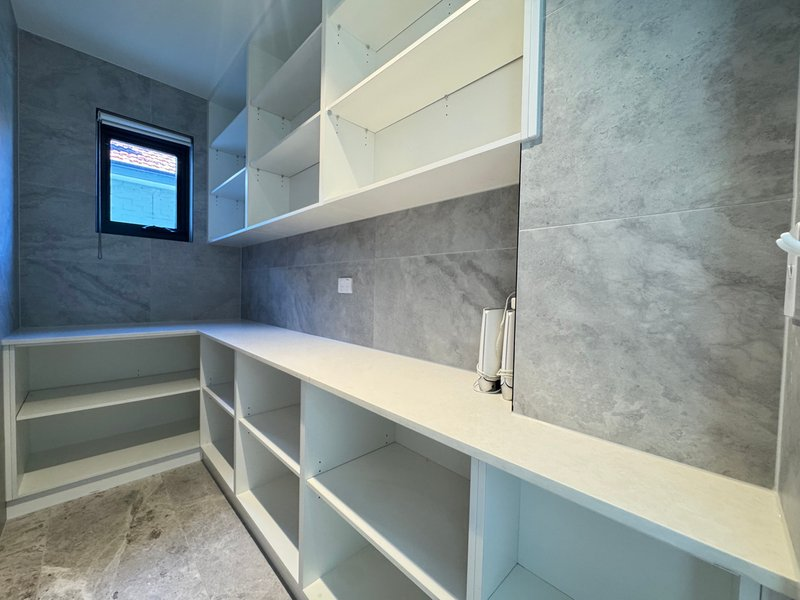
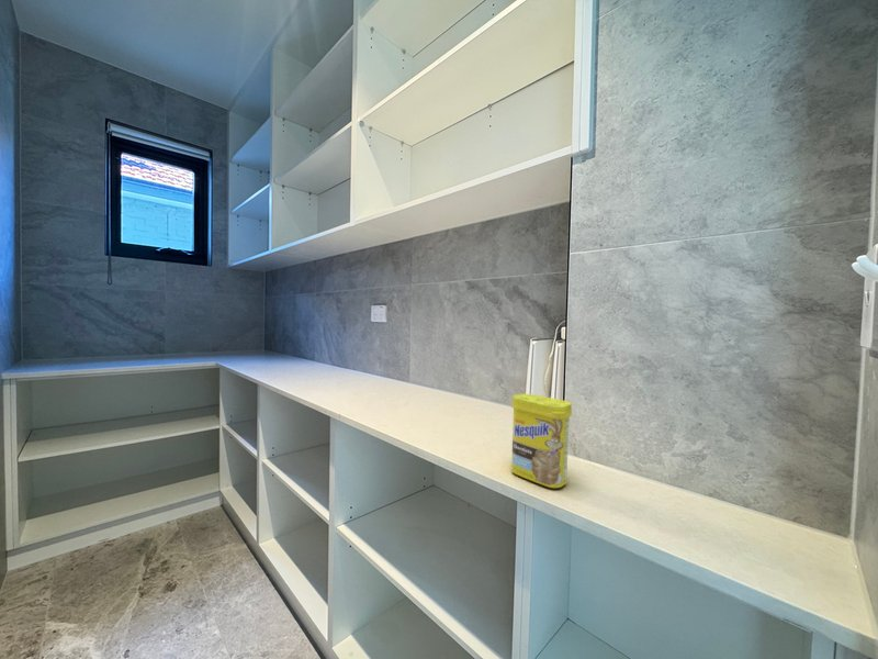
+ canister (539, 438)
